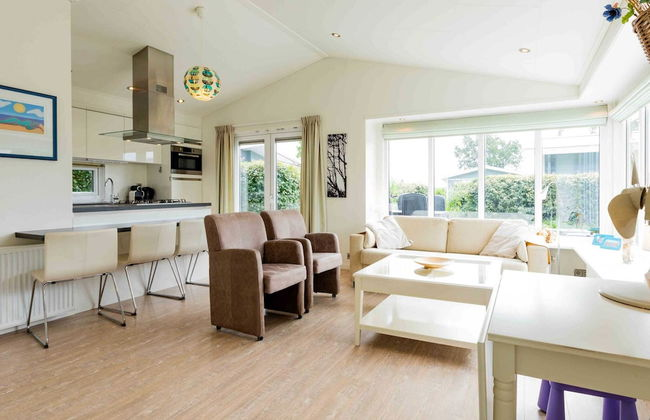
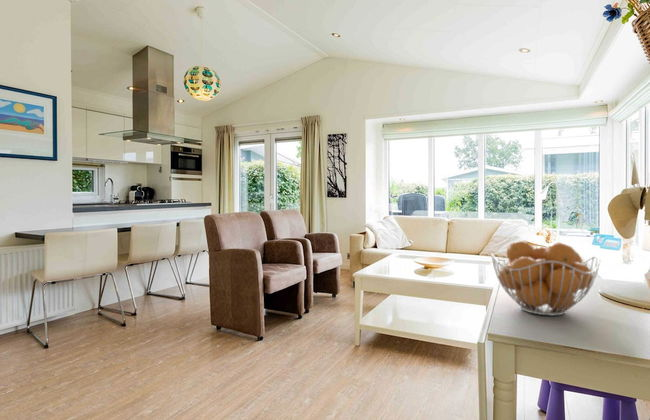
+ fruit basket (542, 275)
